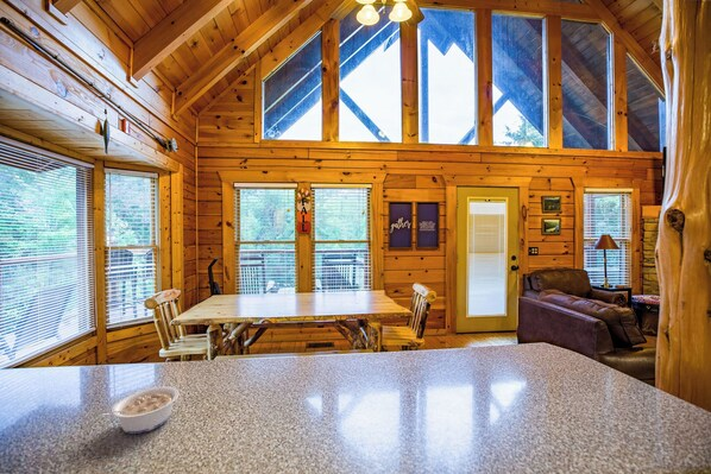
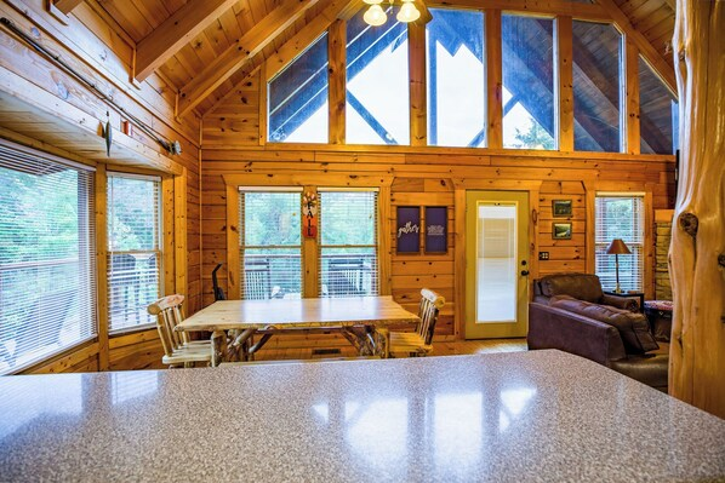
- legume (145, 410)
